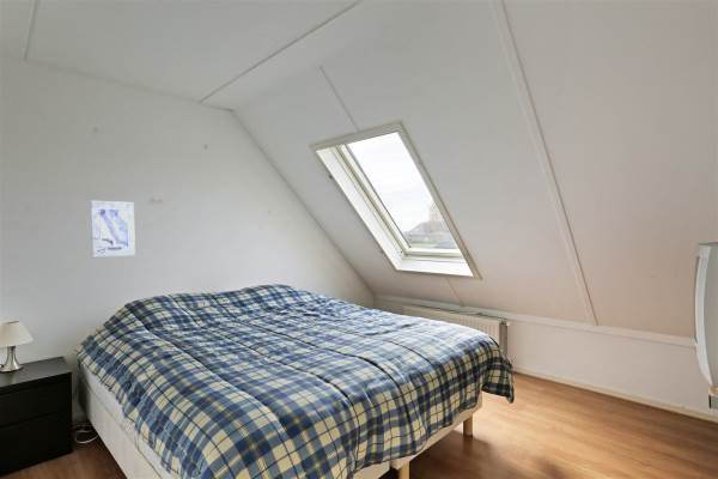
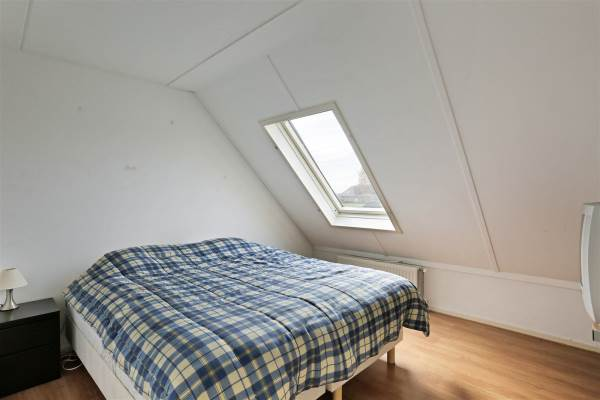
- wall art (112, 229)
